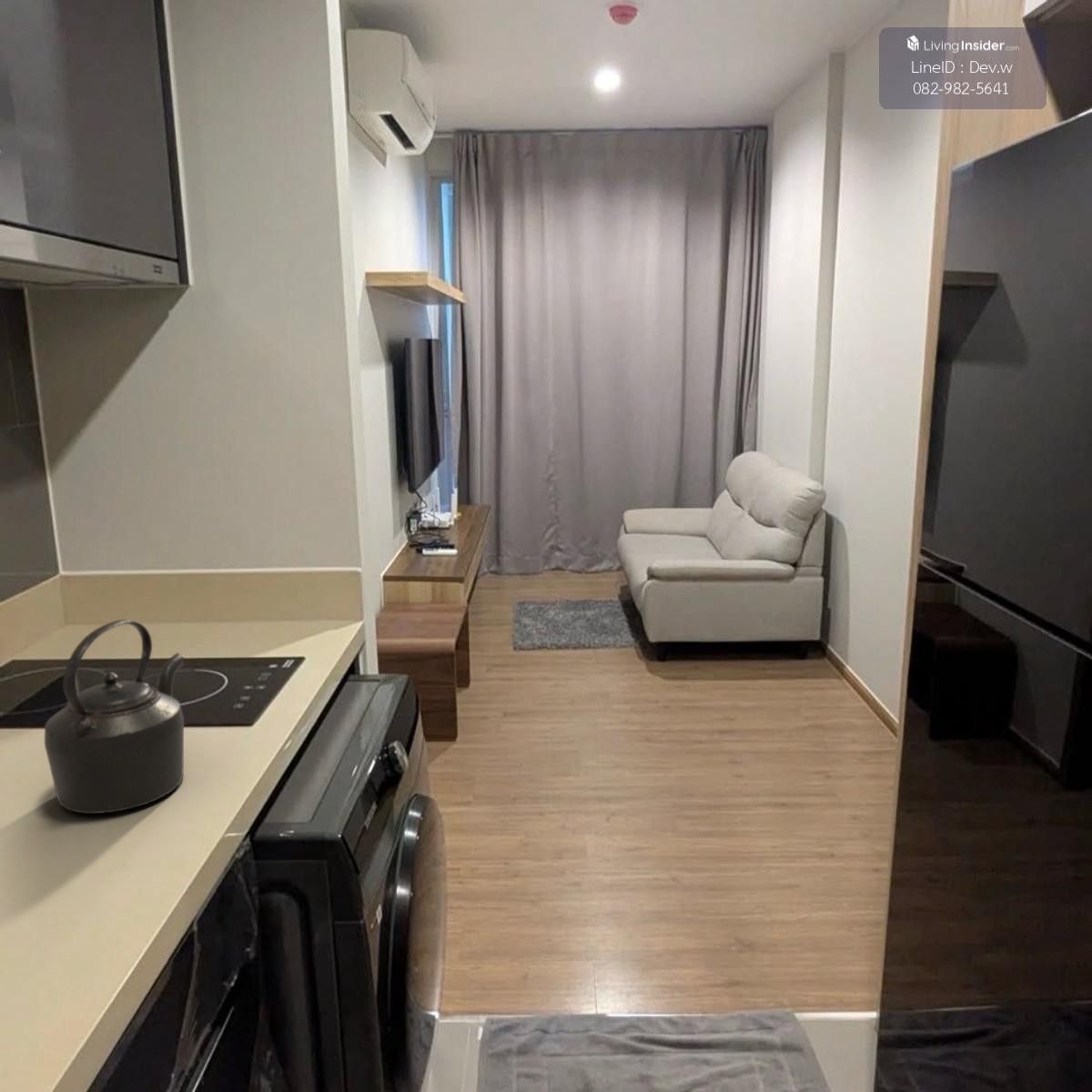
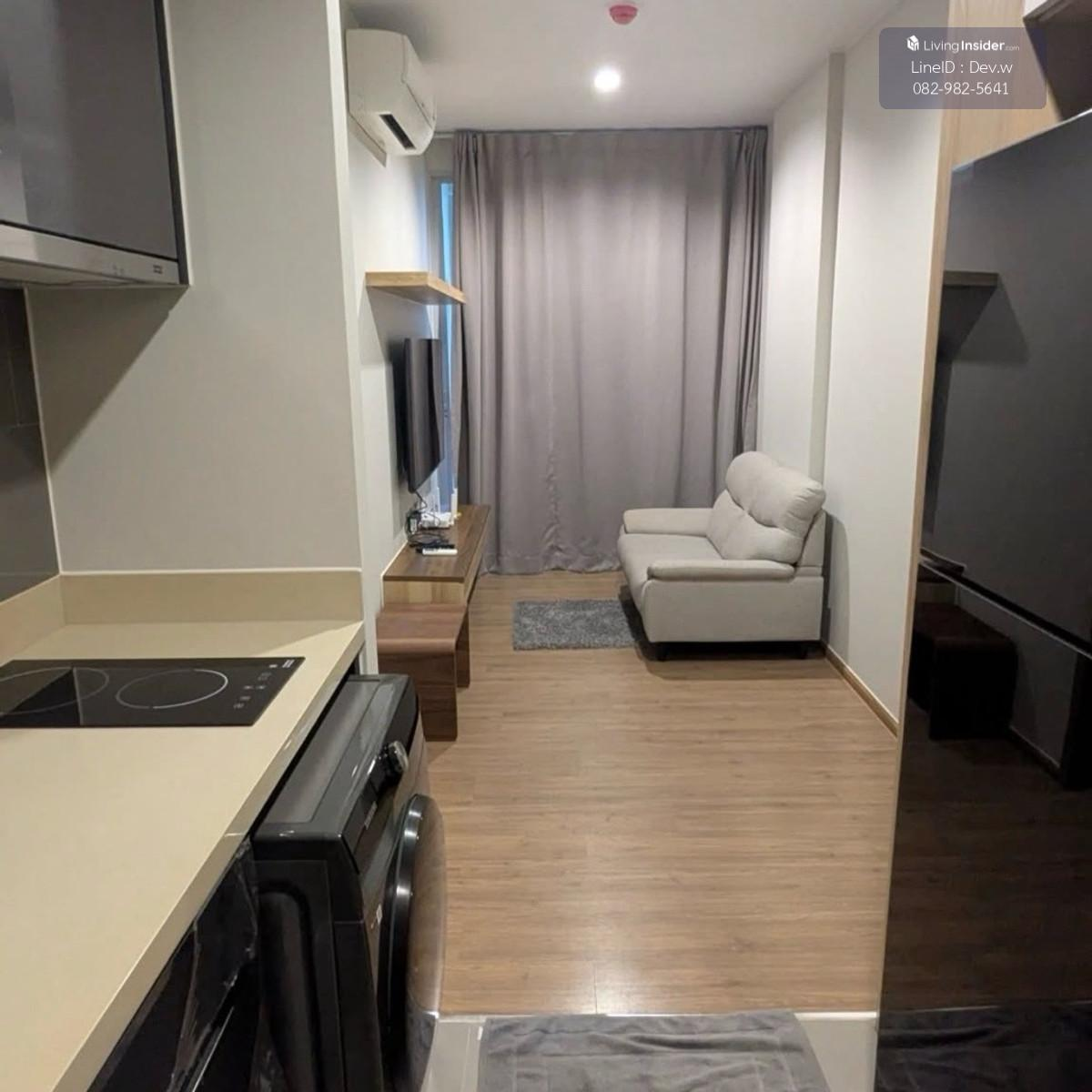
- kettle (131, 695)
